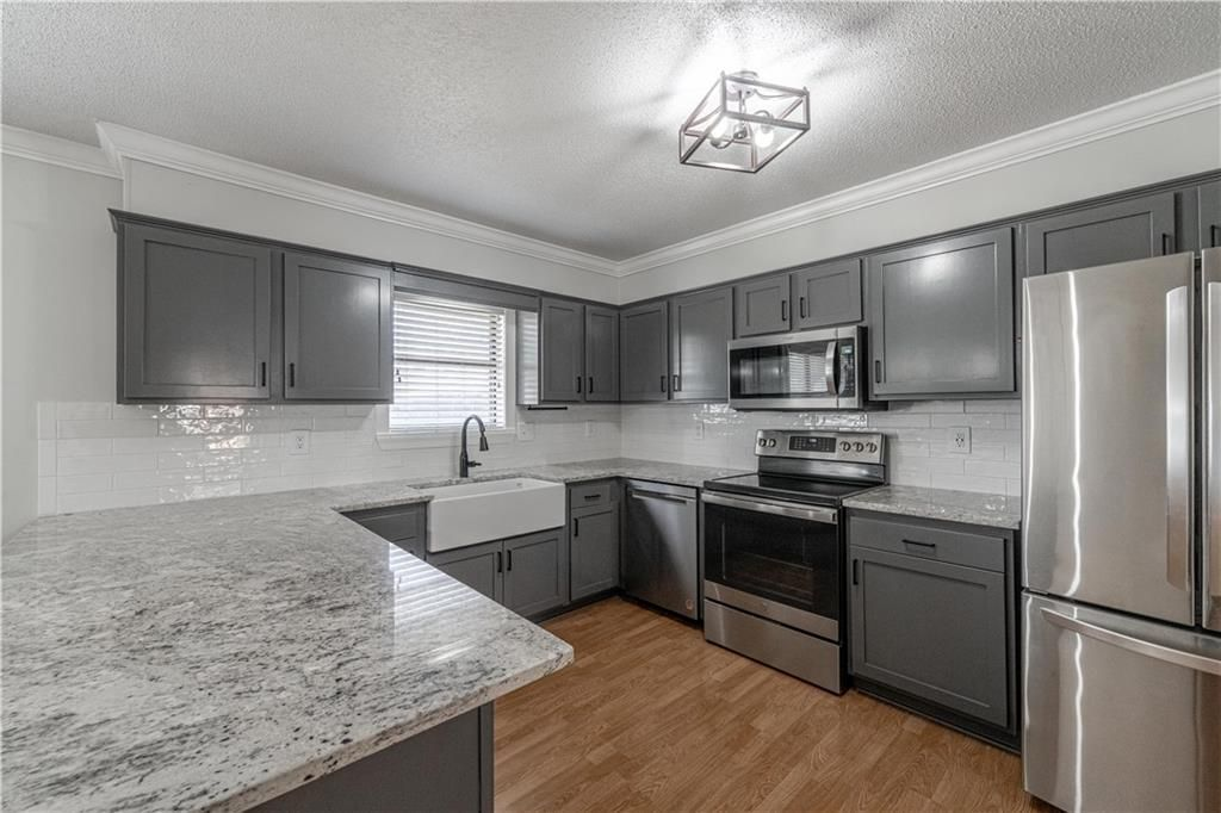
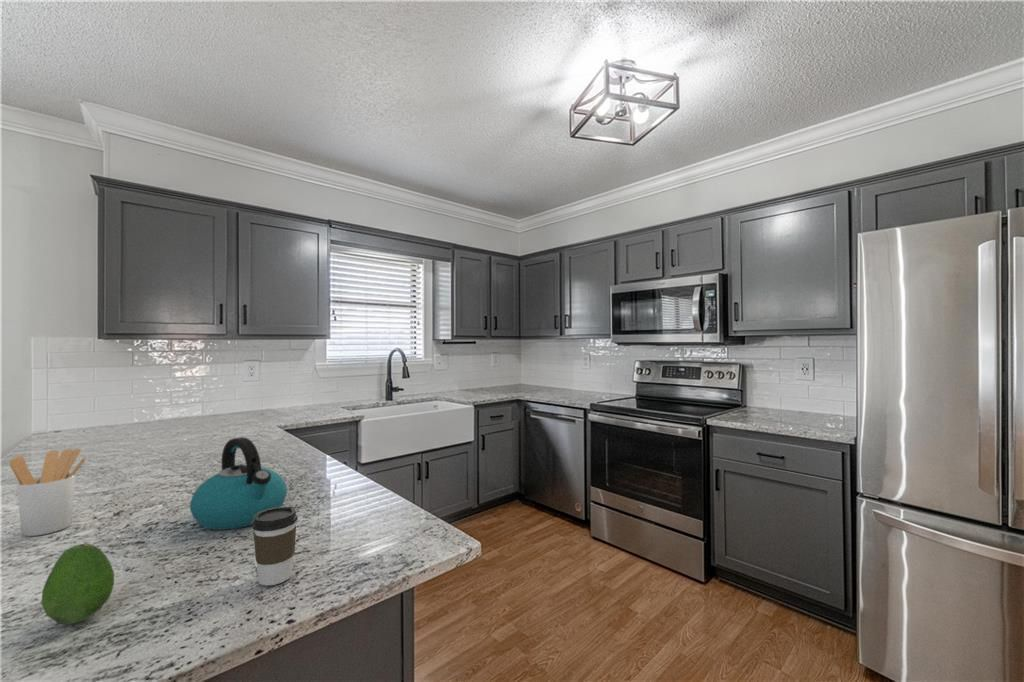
+ coffee cup (275, 545)
+ kettle (243, 478)
+ utensil holder (52, 488)
+ fruit (79, 581)
